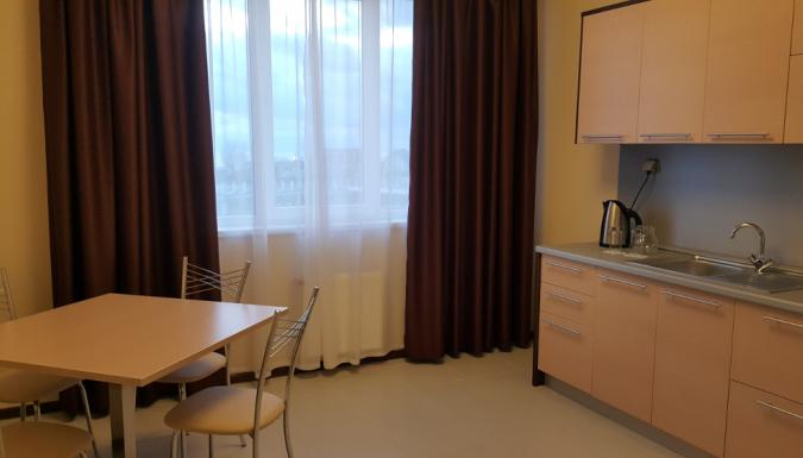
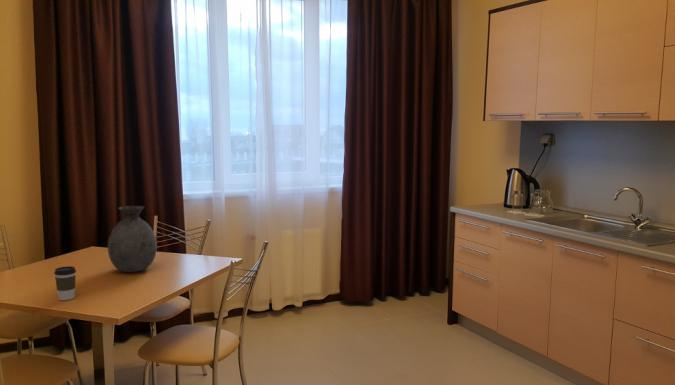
+ coffee cup (65, 283)
+ vase (132, 239)
